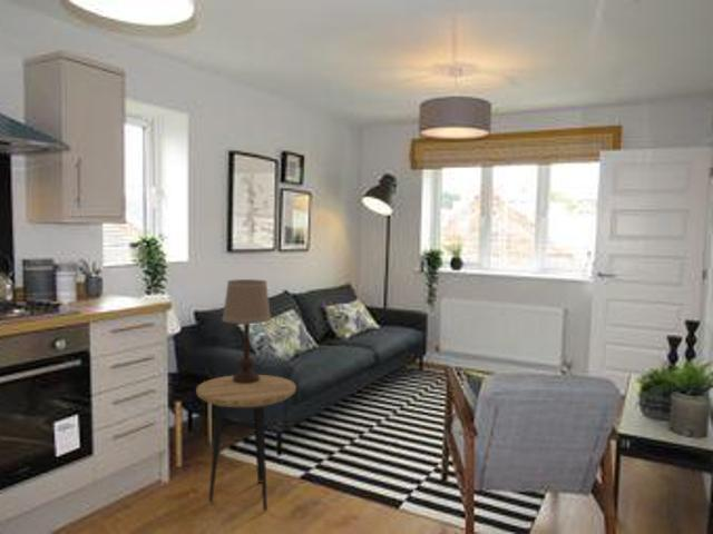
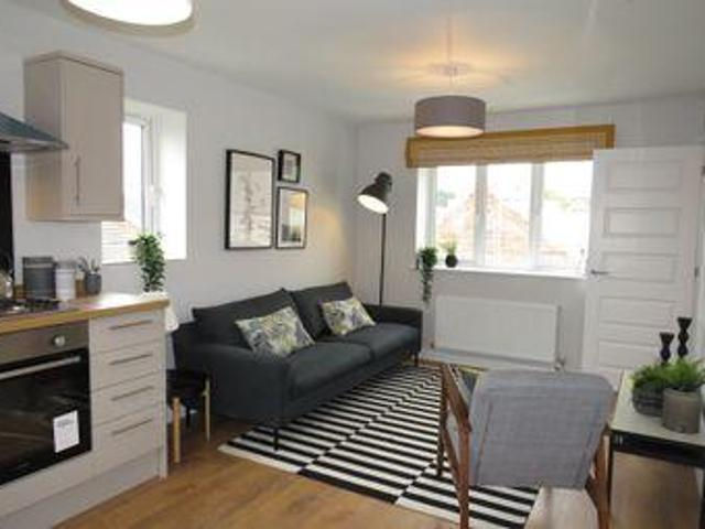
- side table (255, 442)
- table lamp (246, 330)
